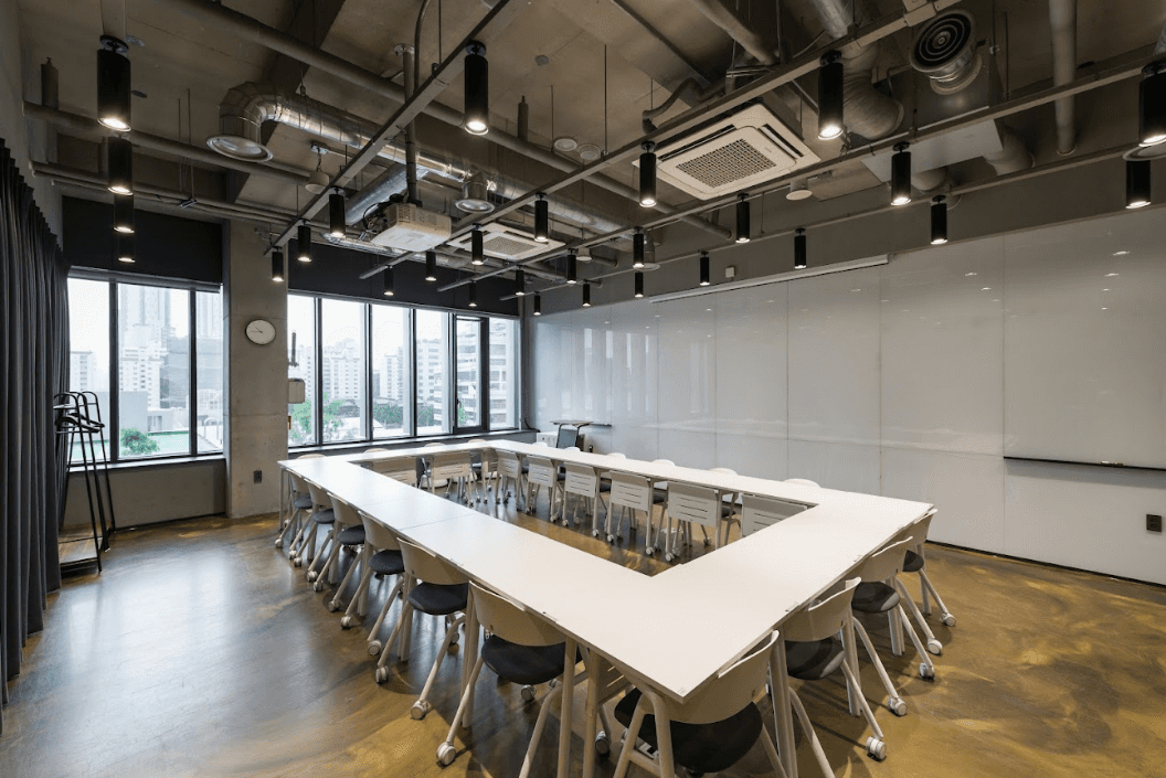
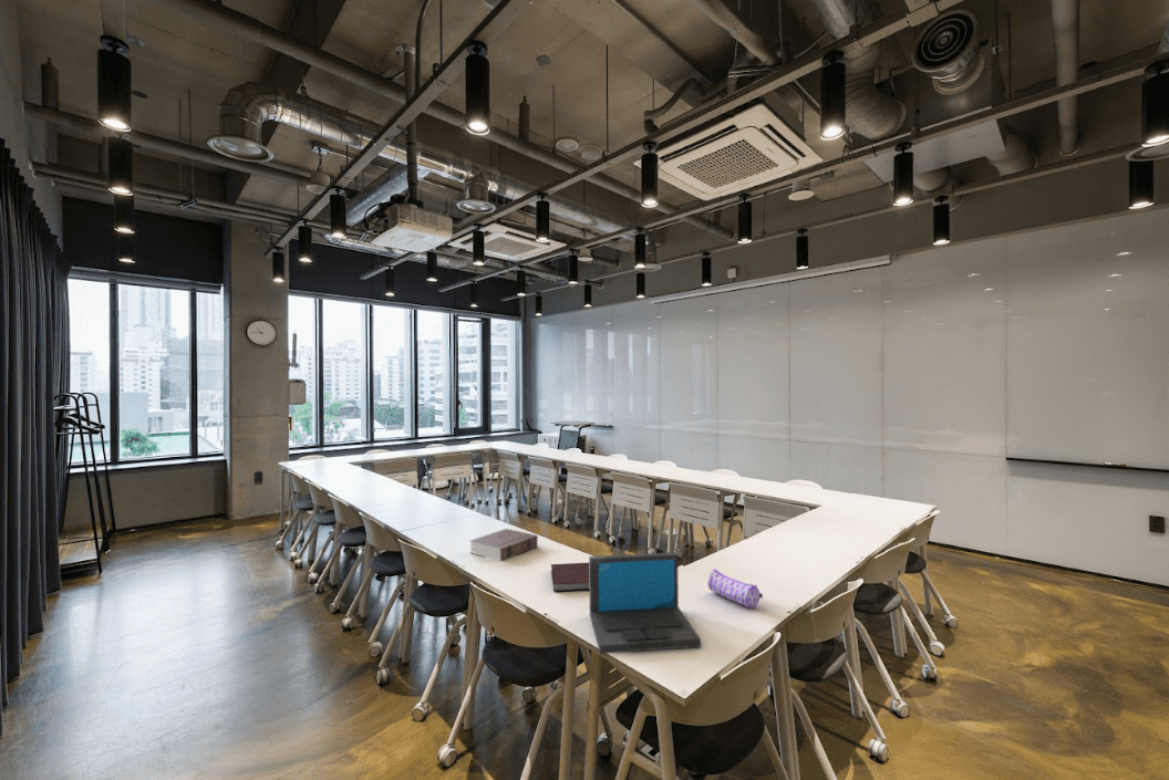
+ notebook (572, 575)
+ pencil case (733, 587)
+ laptop (641, 597)
+ book (504, 543)
